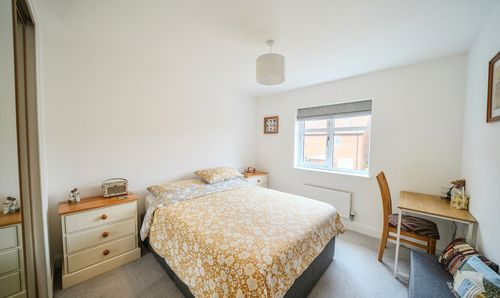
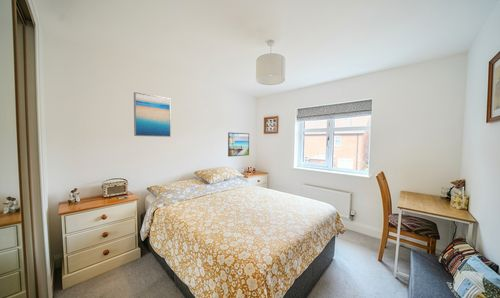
+ wall art (153, 116)
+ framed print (239, 144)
